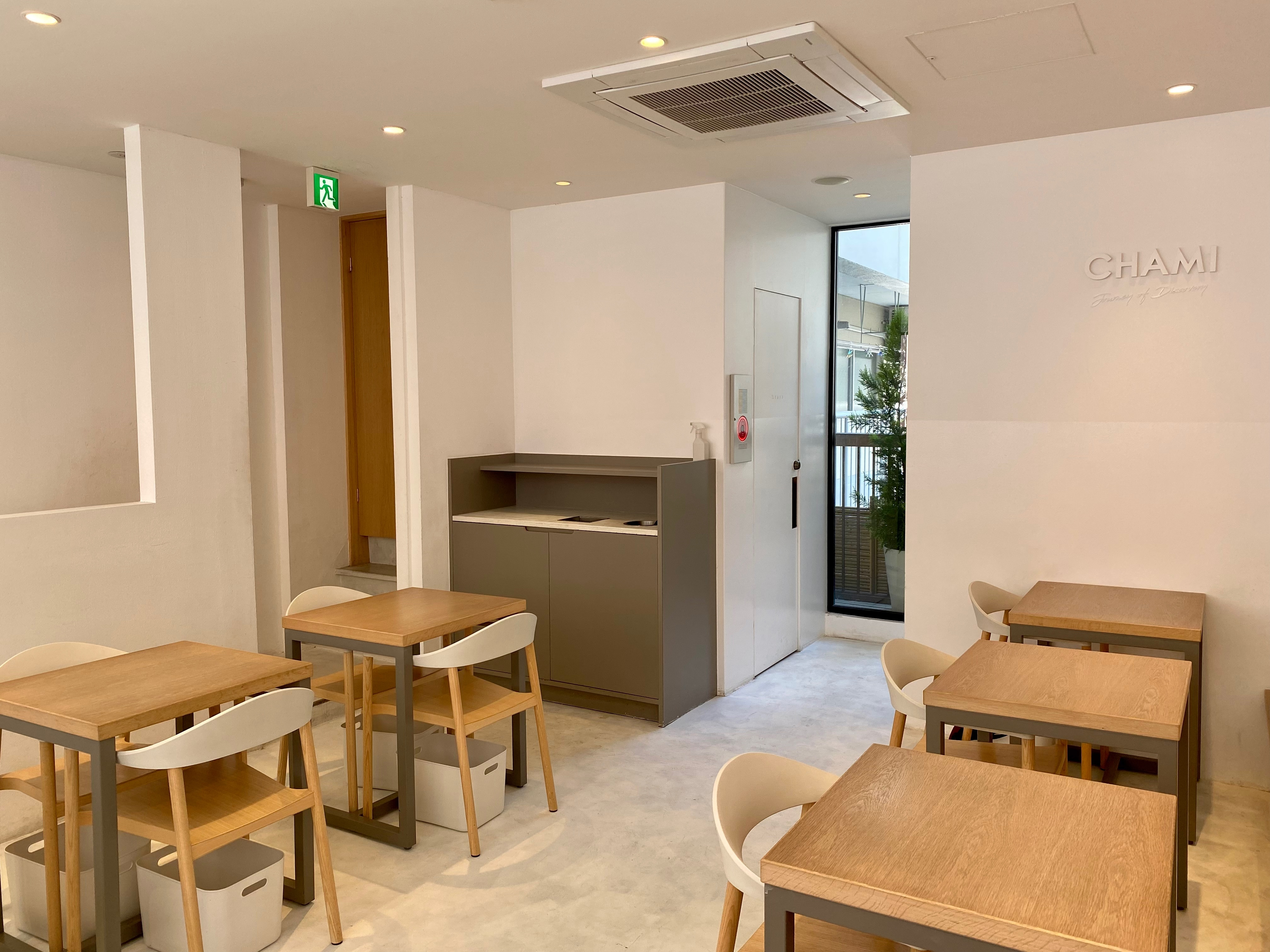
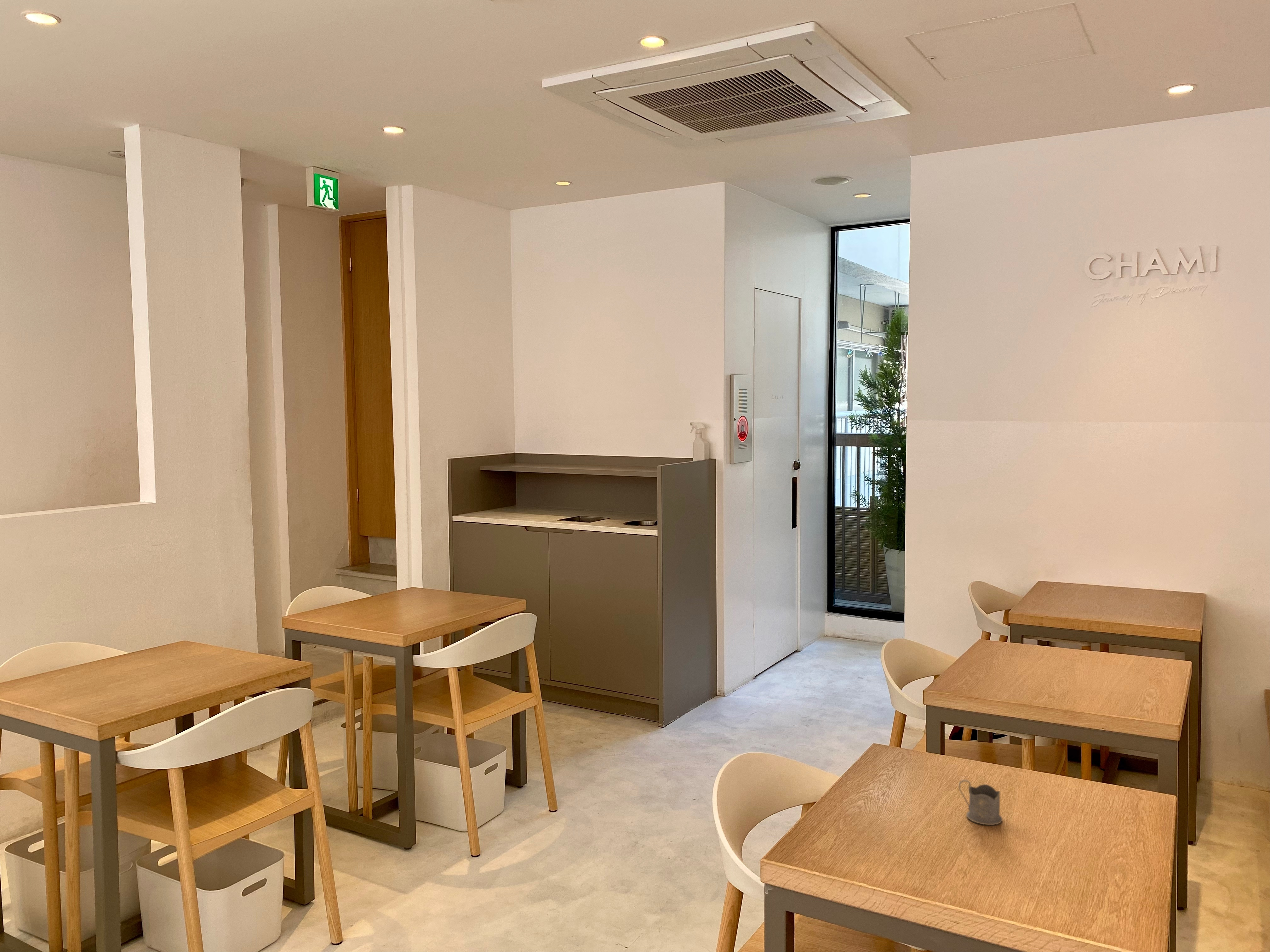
+ tea glass holder (981, 794)
